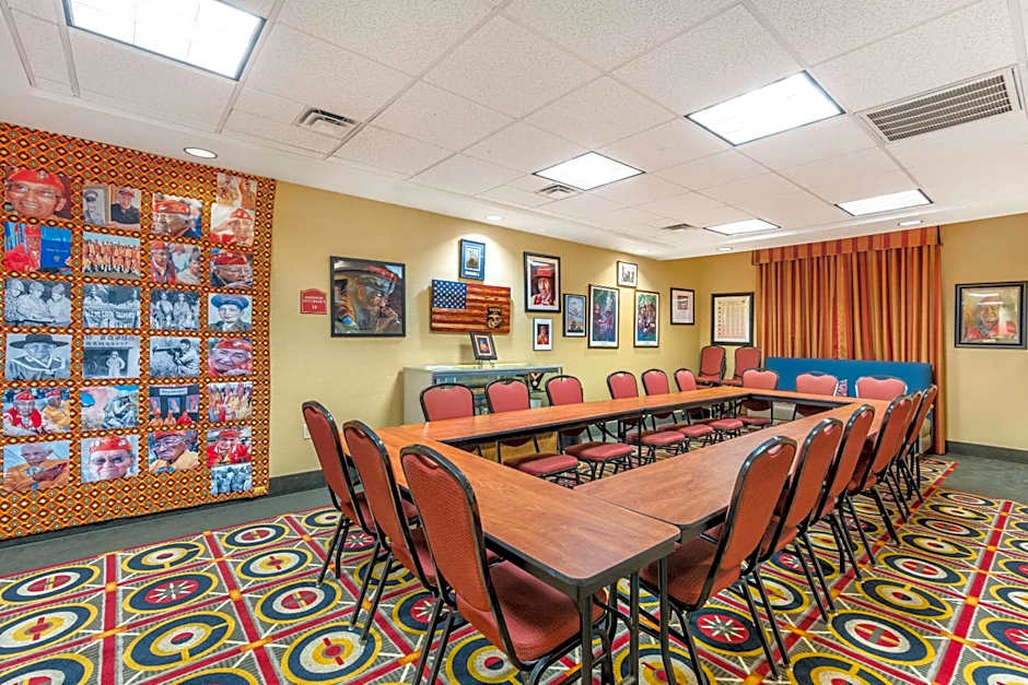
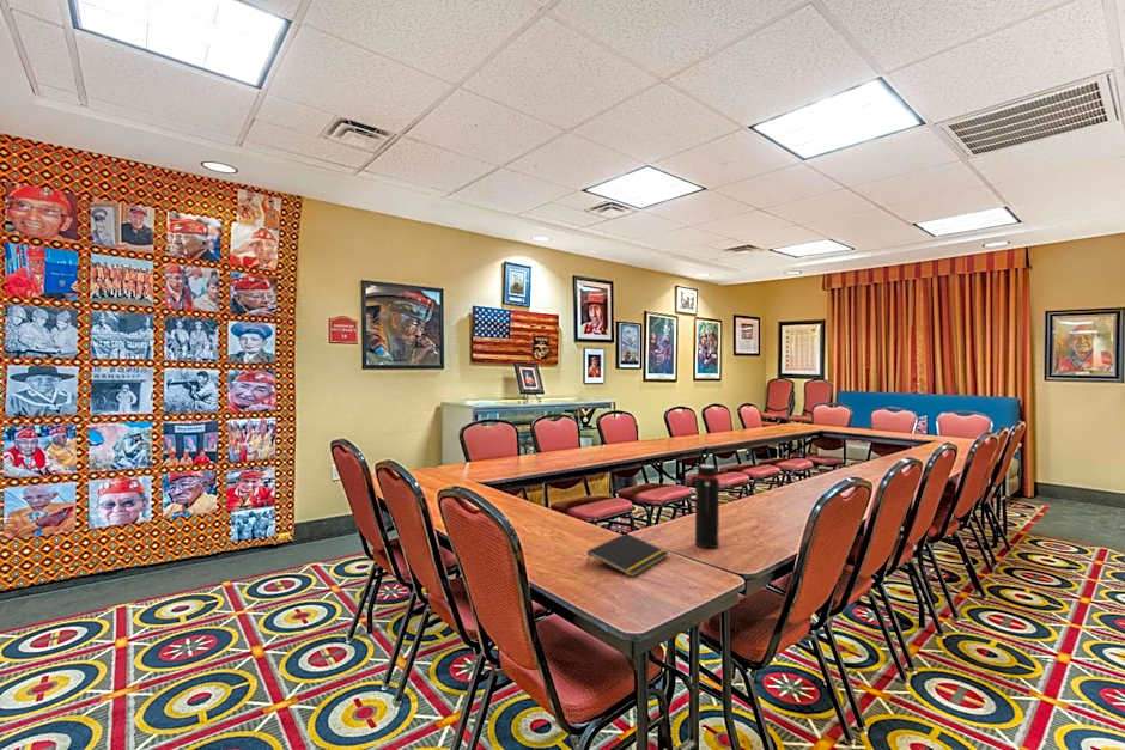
+ water bottle (706, 505)
+ notepad (628, 553)
